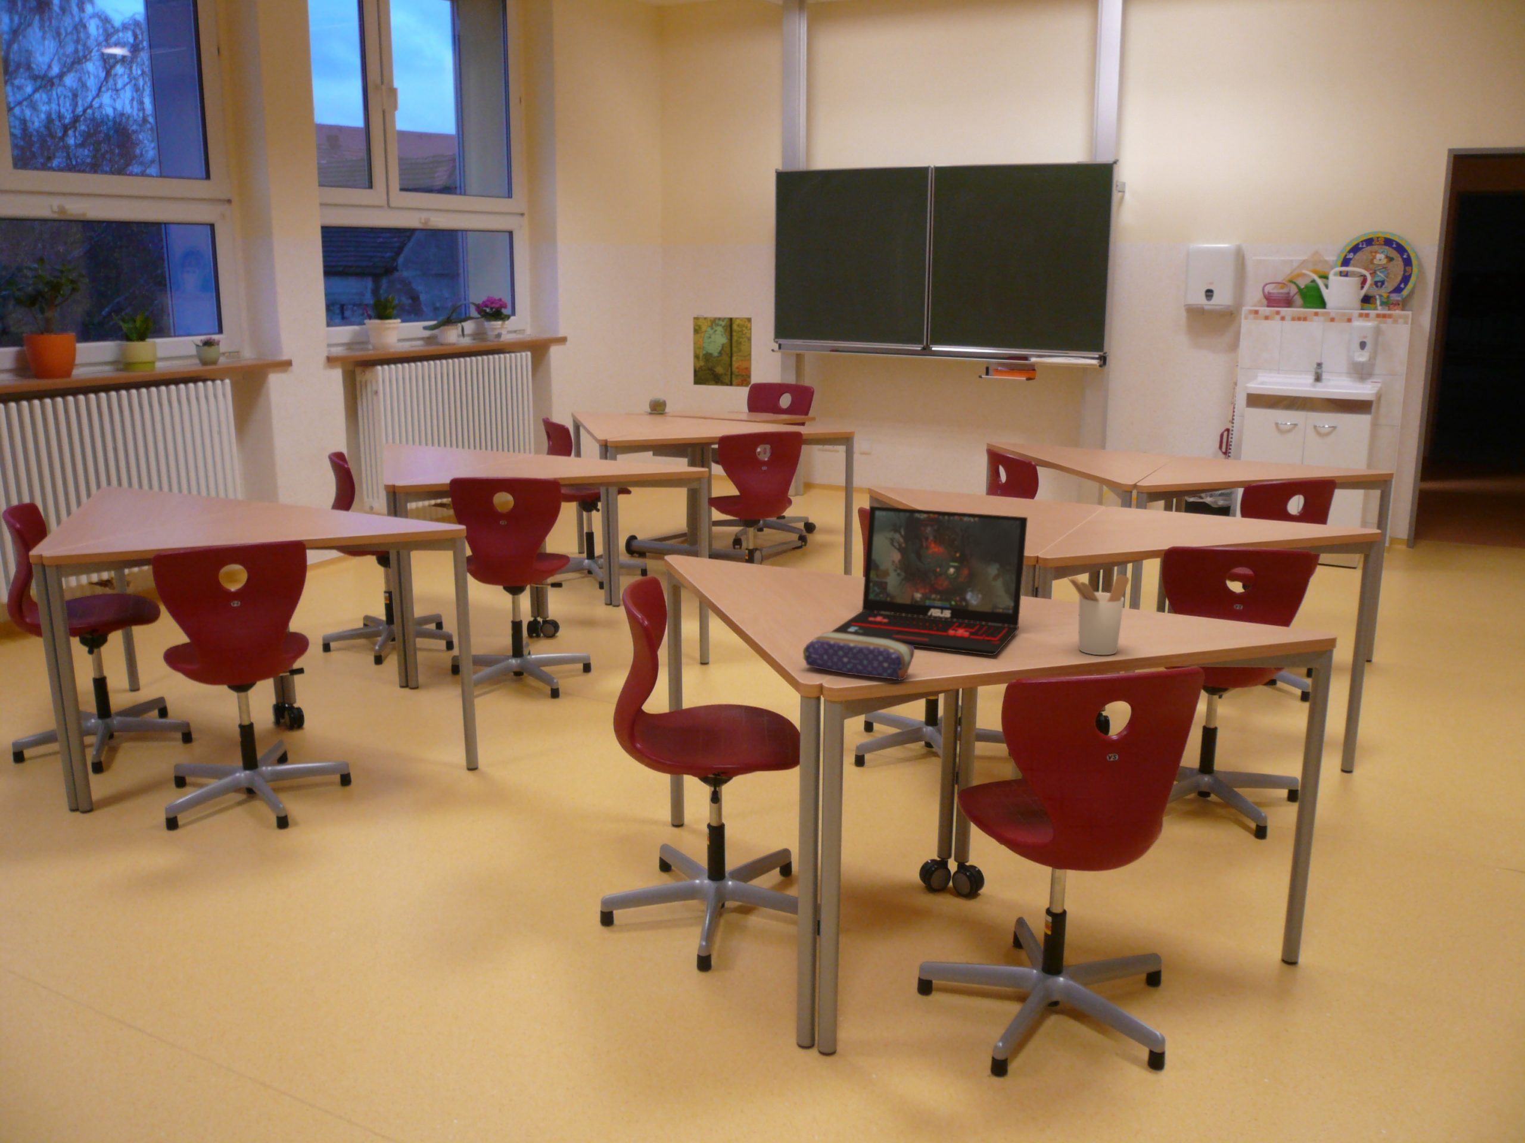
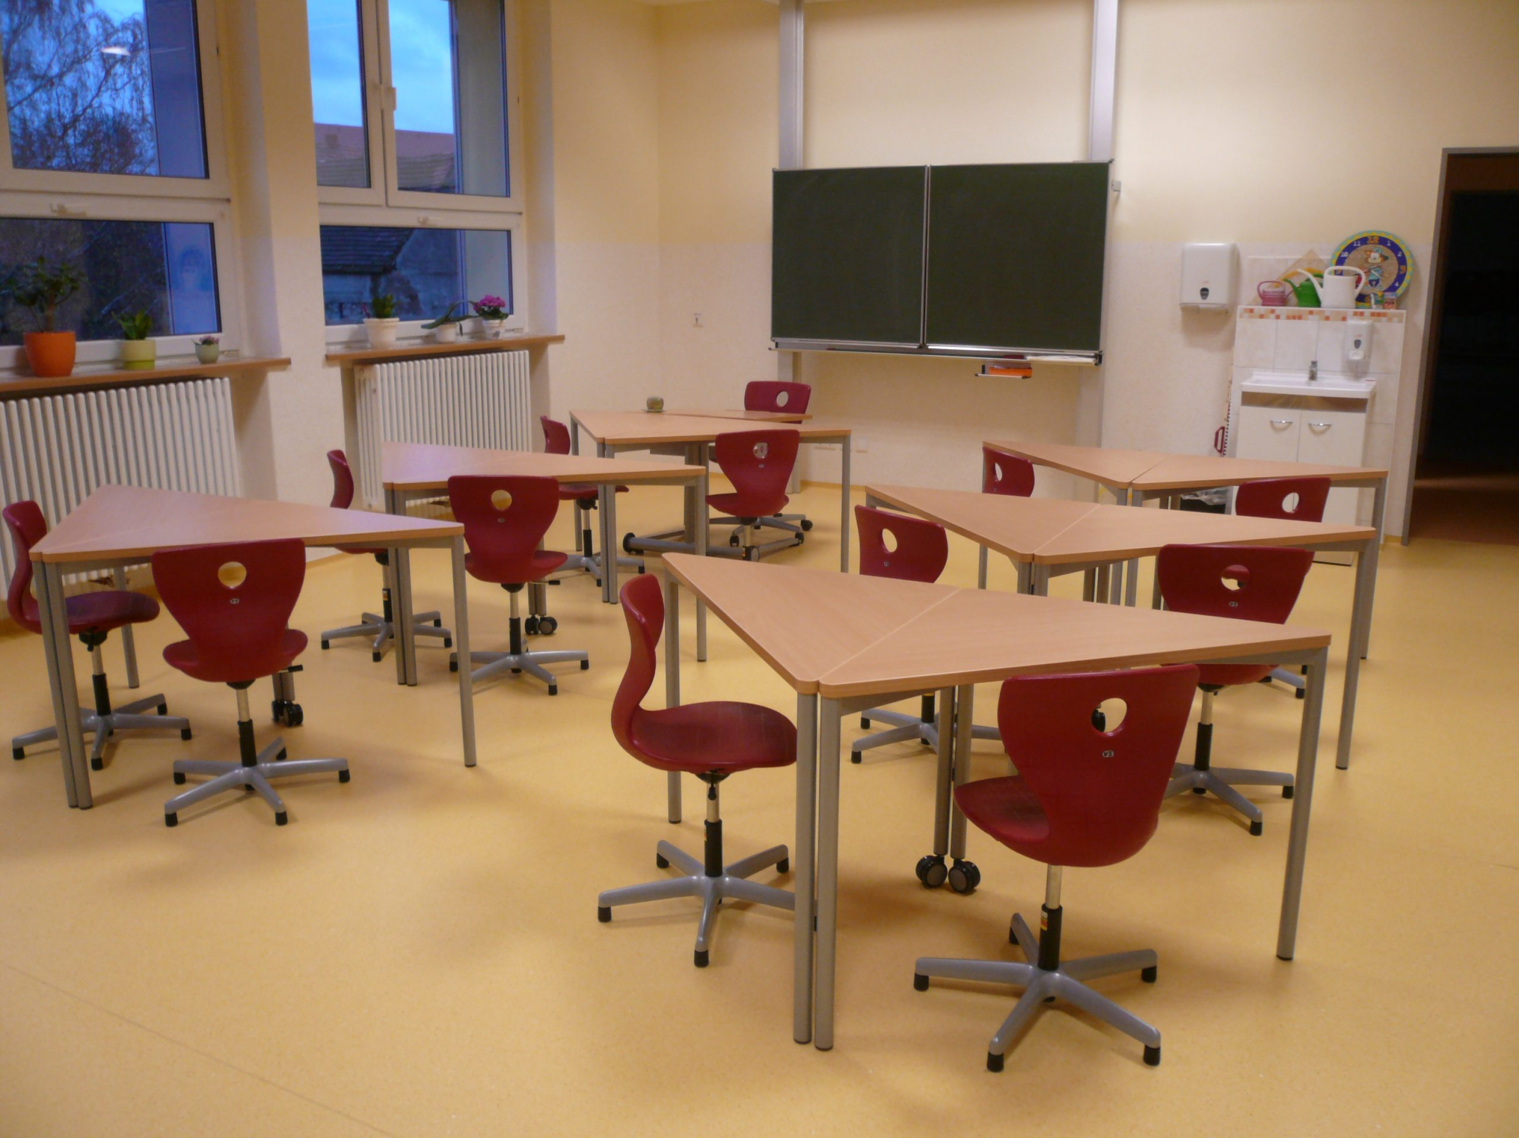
- pencil case (859, 654)
- laptop (929, 576)
- map (722, 352)
- utensil holder (1093, 612)
